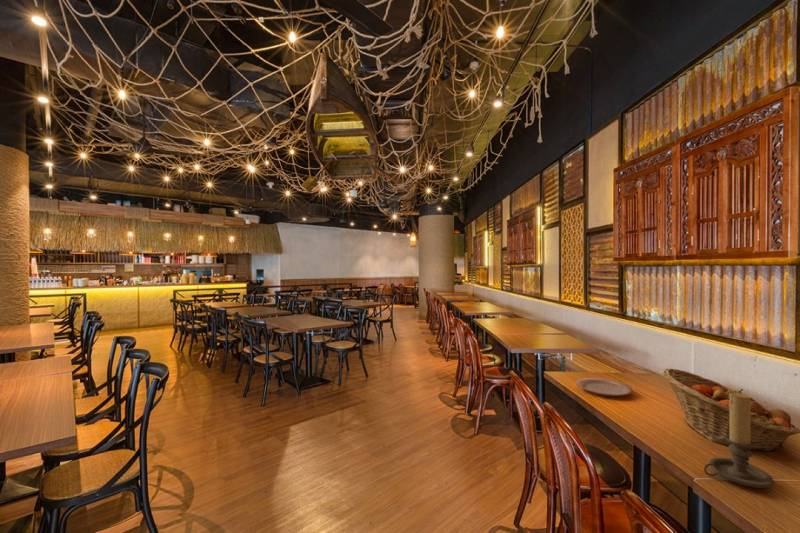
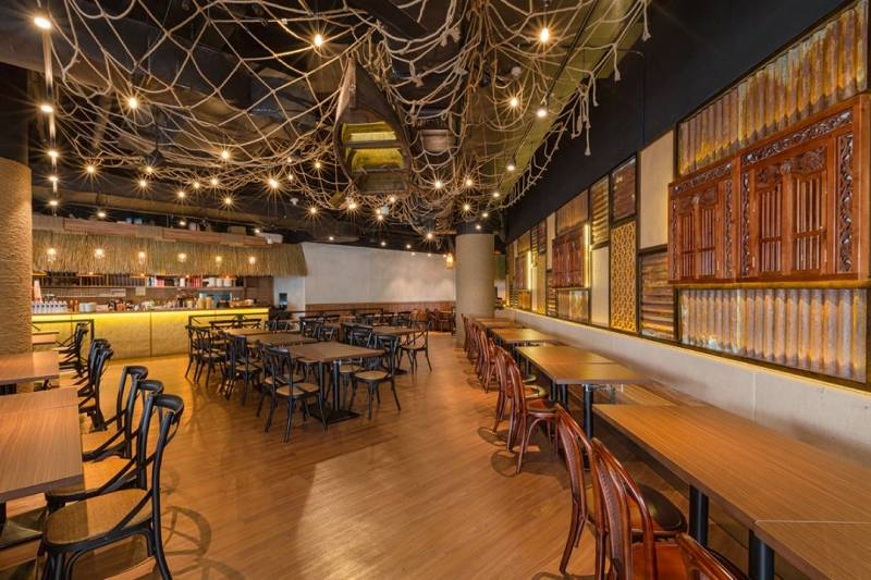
- fruit basket (722, 405)
- plate (603, 387)
- candle holder (734, 434)
